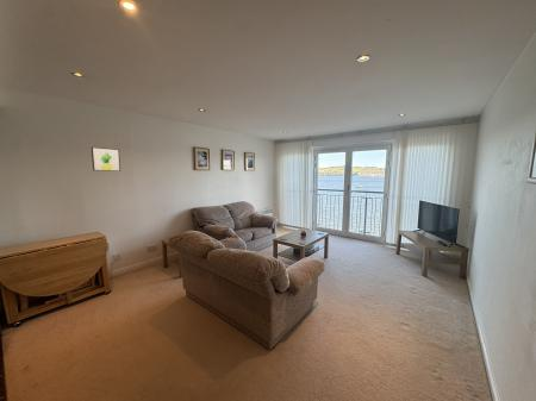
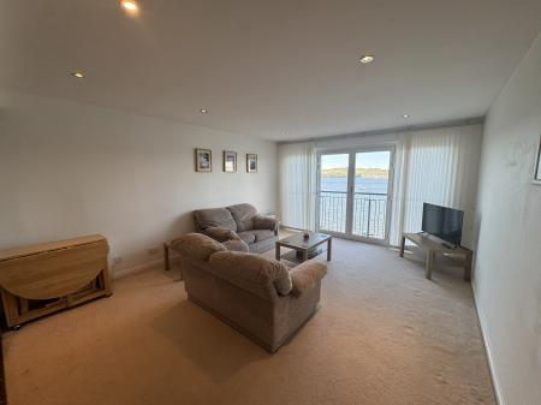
- wall art (106, 159)
